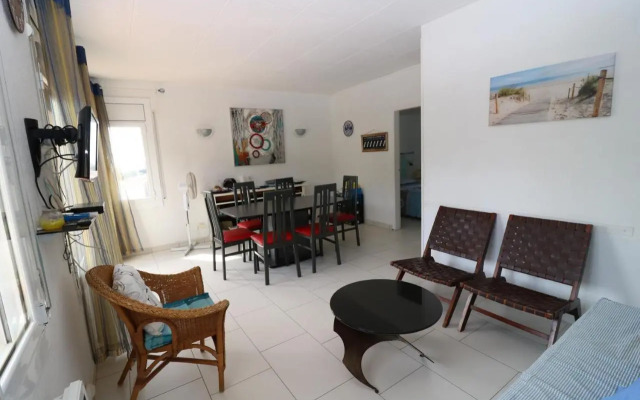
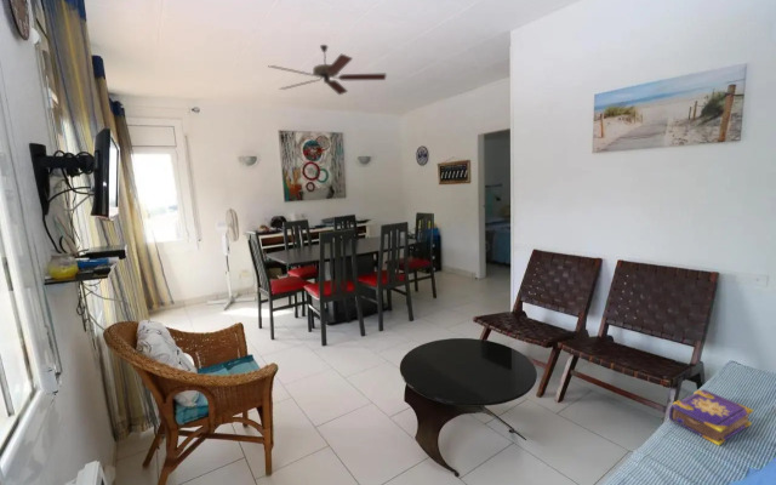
+ ceiling fan (329, 64)
+ book (708, 413)
